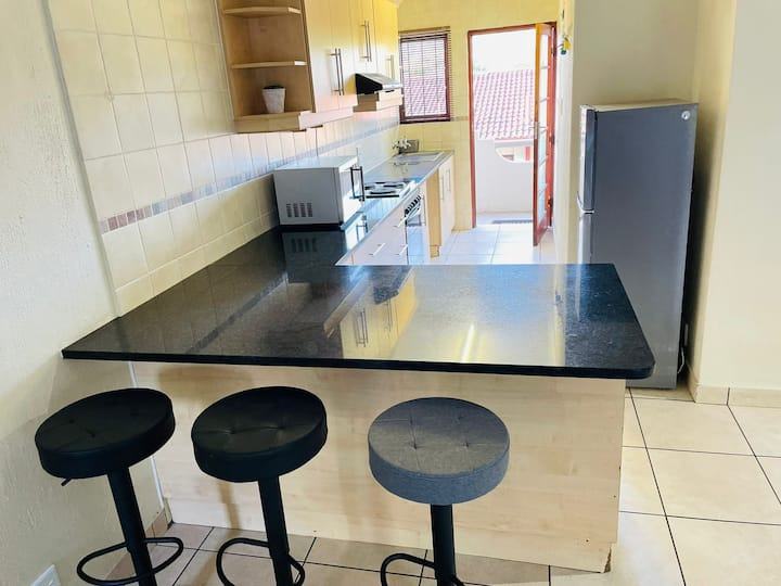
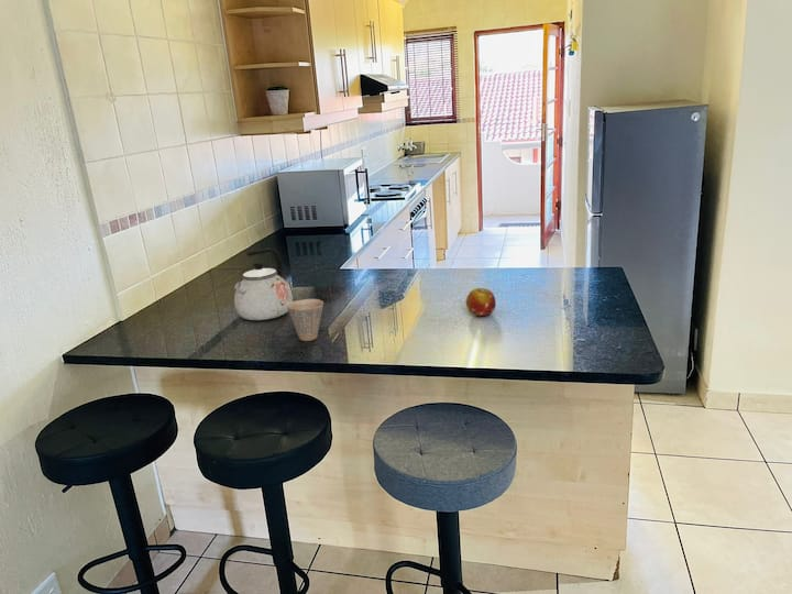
+ fruit (481, 301)
+ cup (307, 320)
+ kettle (261, 283)
